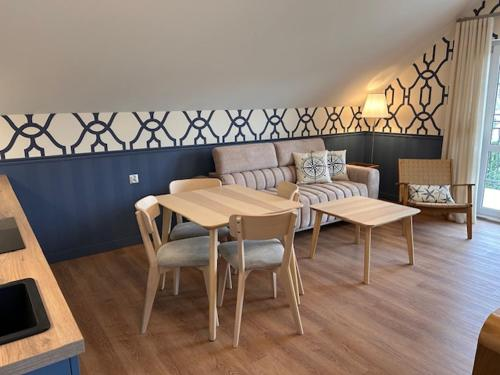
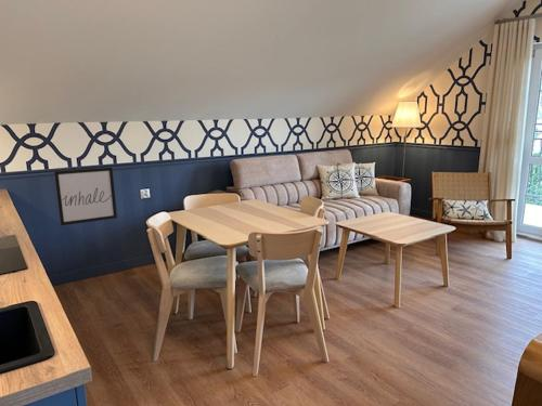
+ wall art (87, 195)
